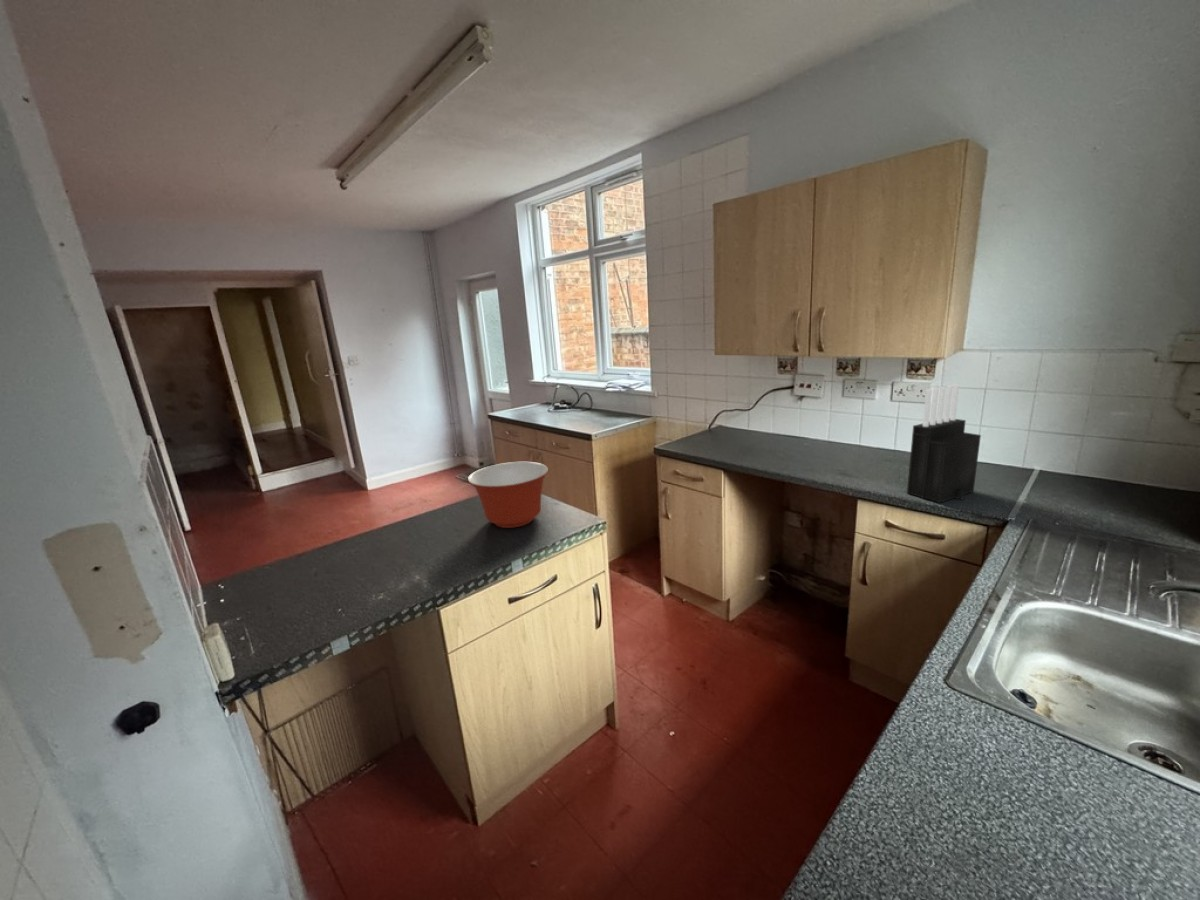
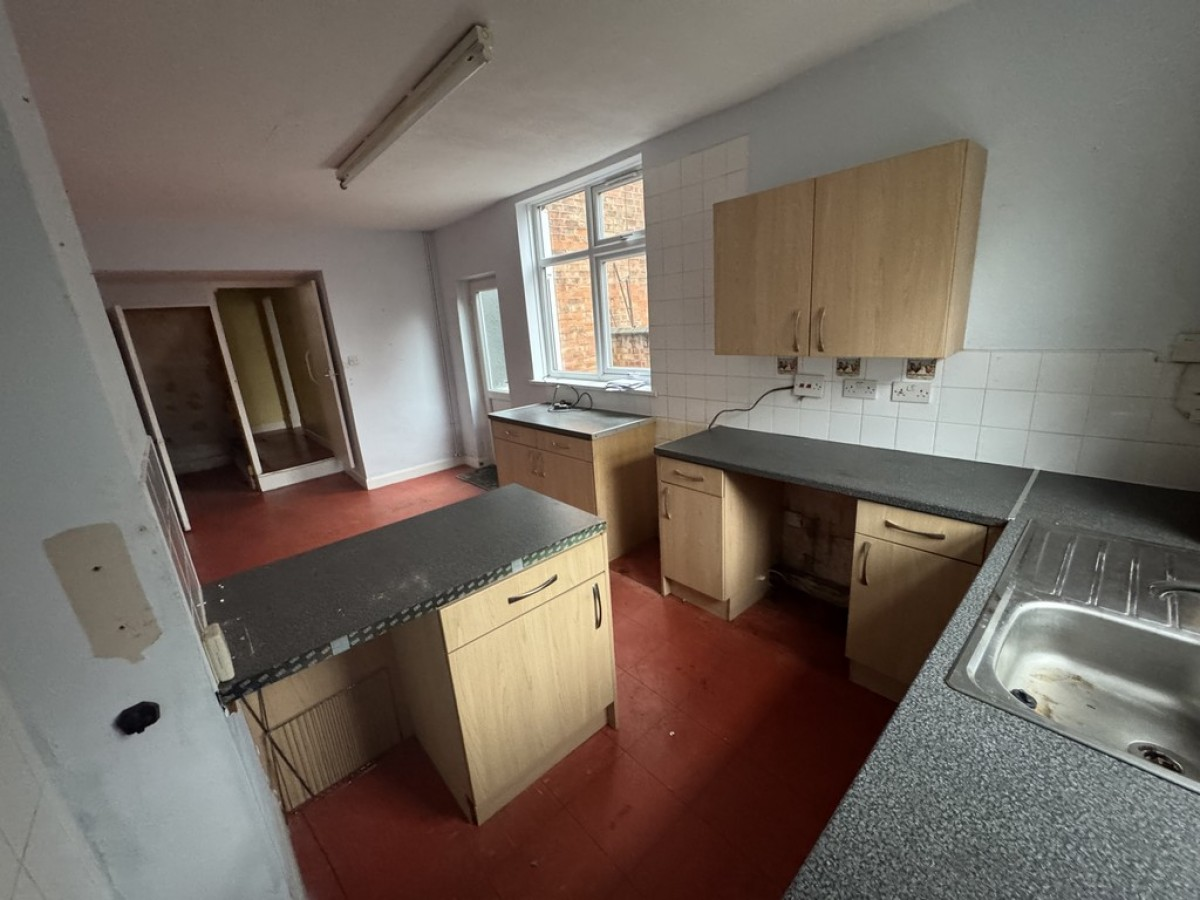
- knife block (949, 442)
- mixing bowl (511, 496)
